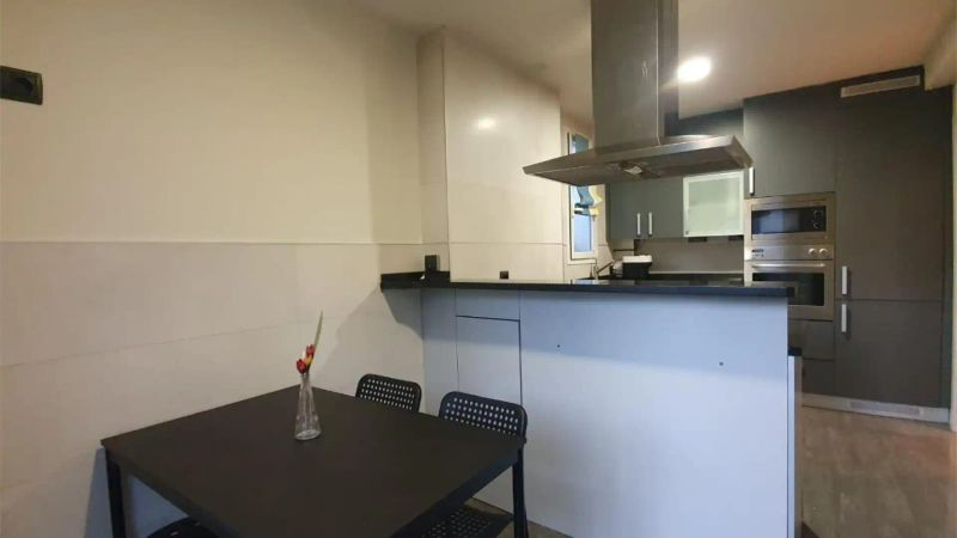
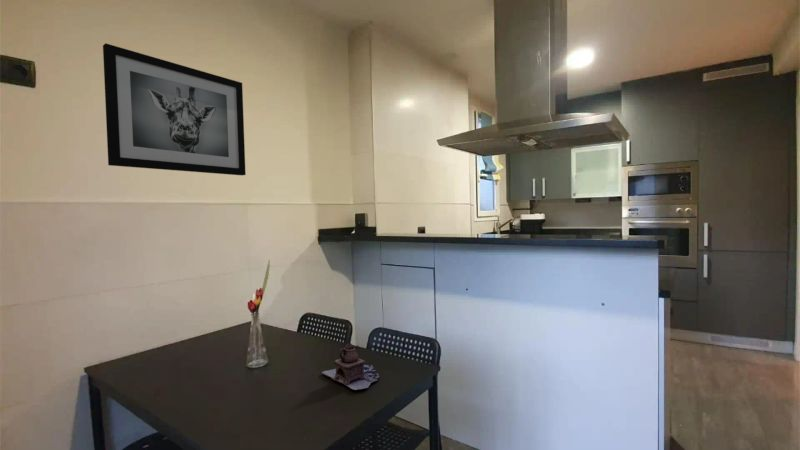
+ wall art (183, 118)
+ teapot (351, 361)
